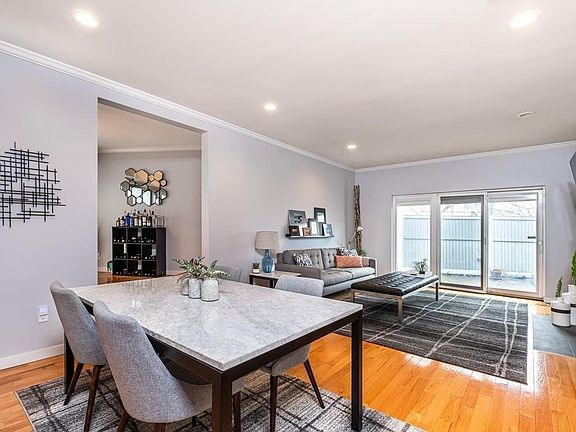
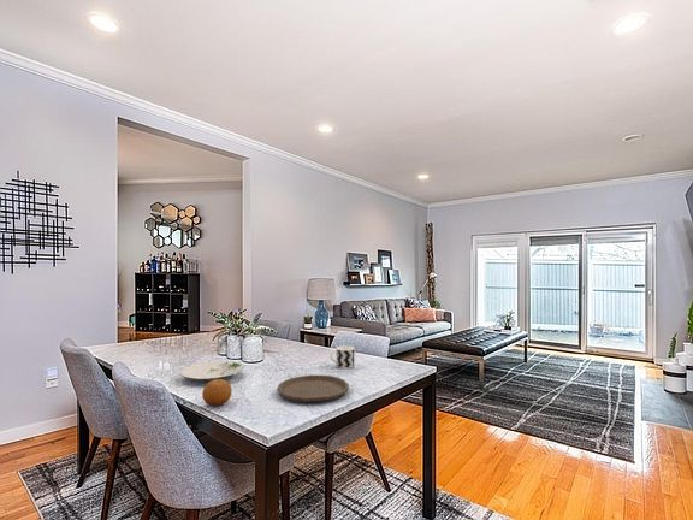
+ fruit (217, 391)
+ plate (313, 388)
+ plate (212, 372)
+ cup (342, 356)
